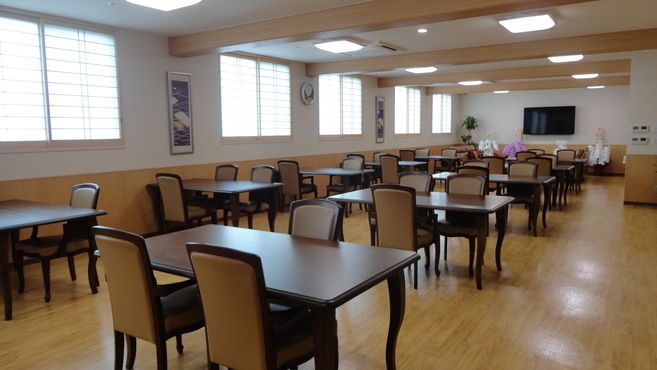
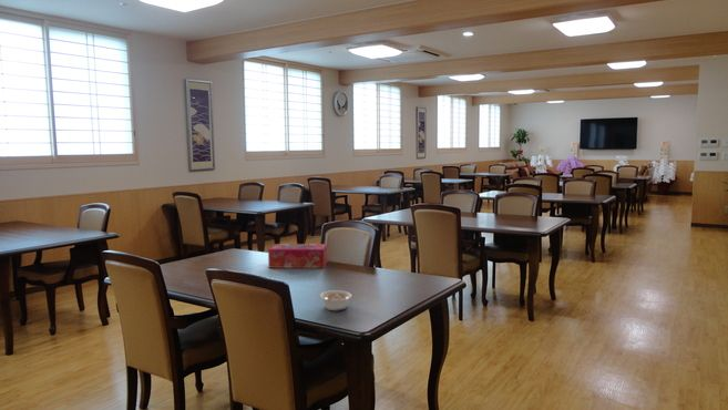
+ legume (336, 300)
+ tissue box (298, 255)
